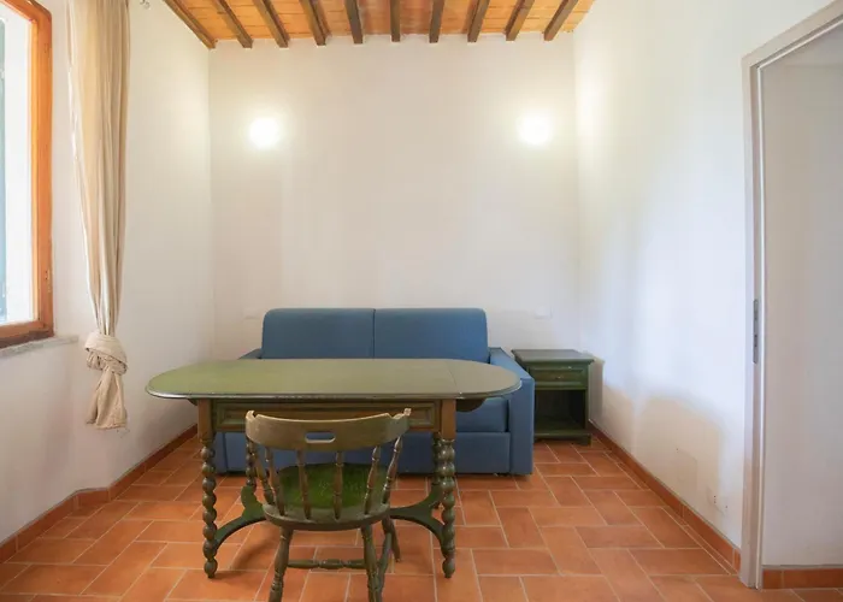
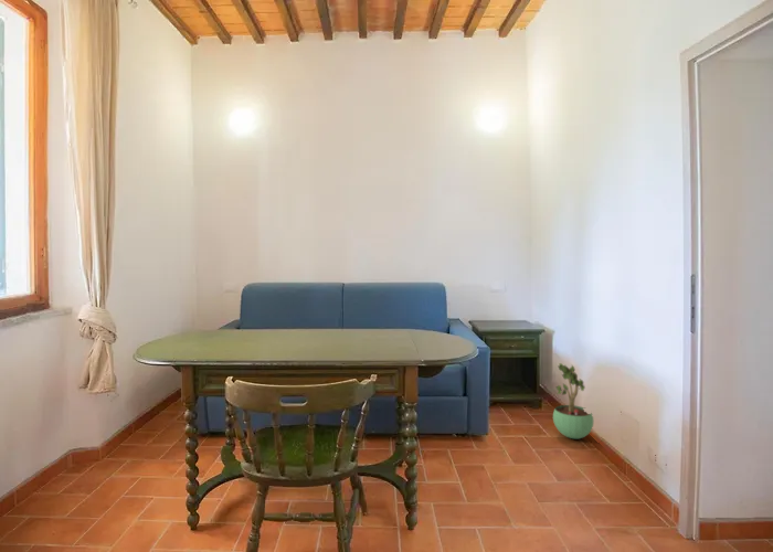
+ potted plant (573, 401)
